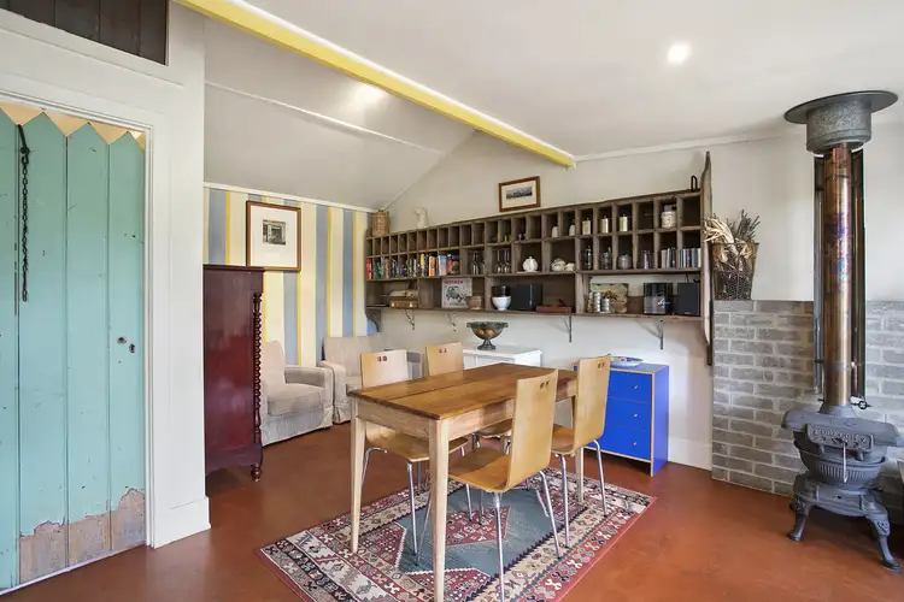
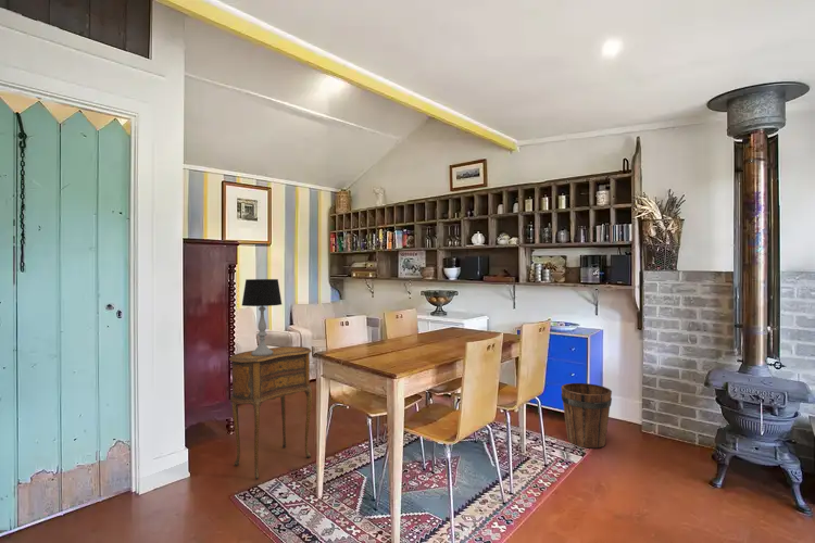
+ bucket (586, 415)
+ side table (271, 399)
+ table lamp (262, 316)
